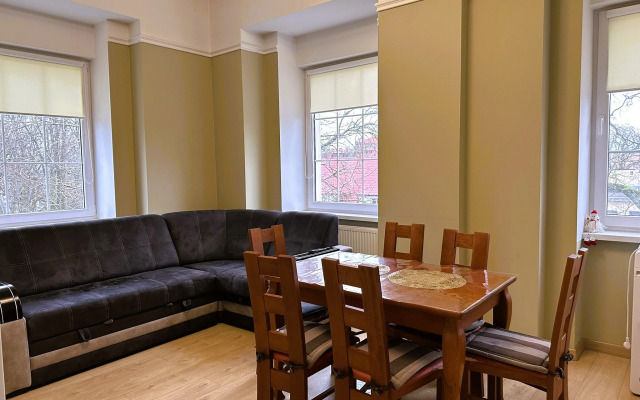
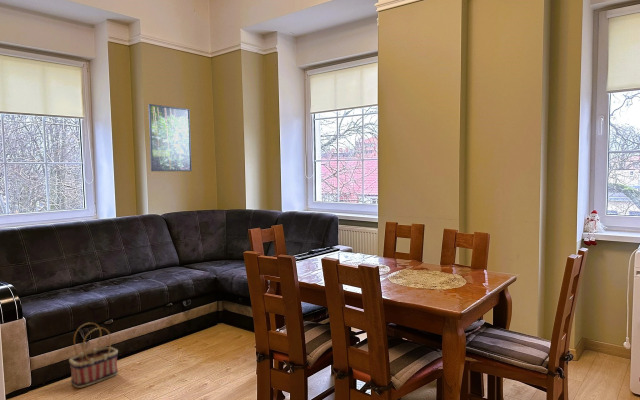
+ basket (93, 352)
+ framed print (170, 139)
